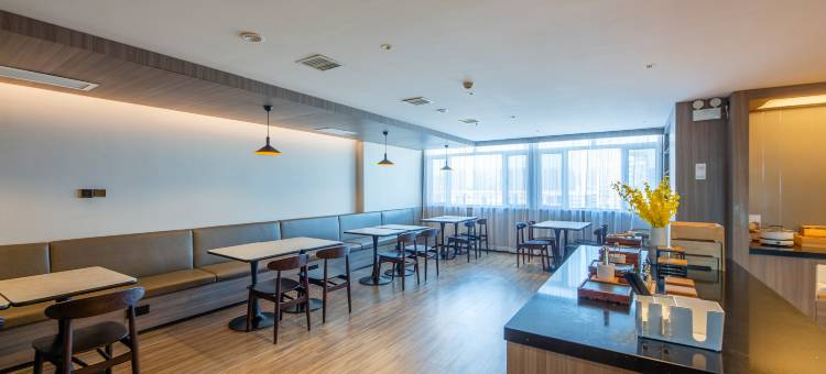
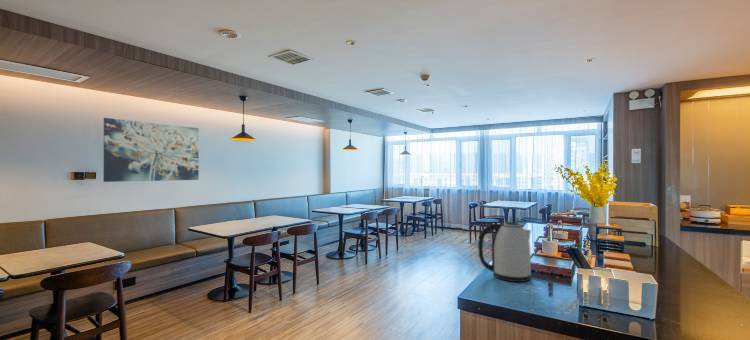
+ wall art (156, 152)
+ kettle (504, 248)
